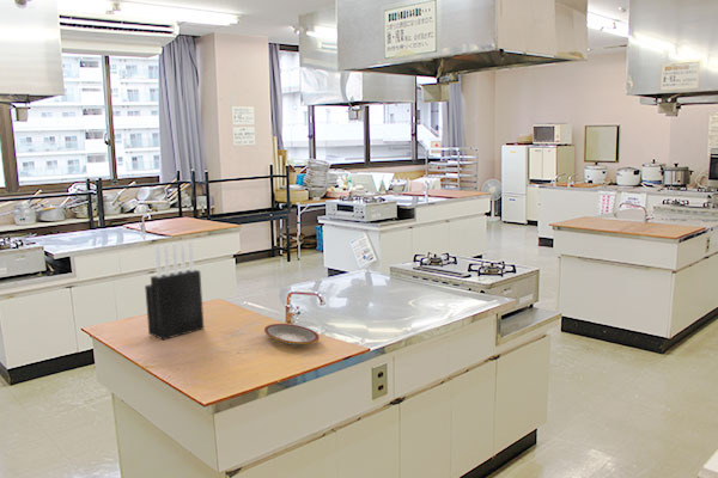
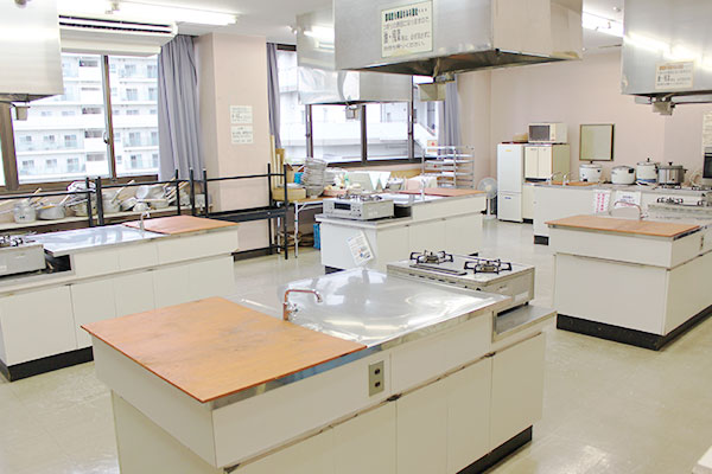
- knife block (171, 287)
- plate (291, 336)
